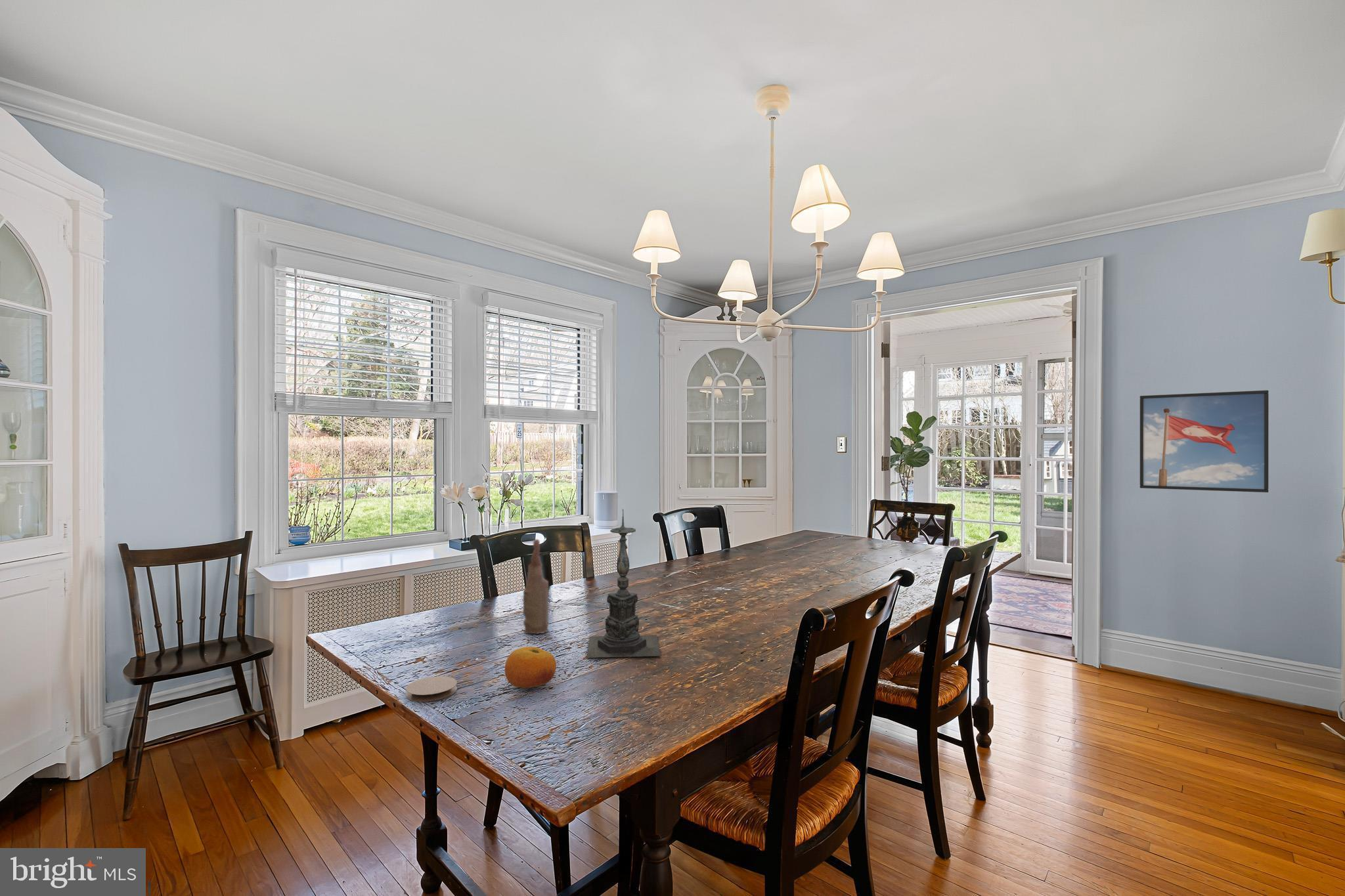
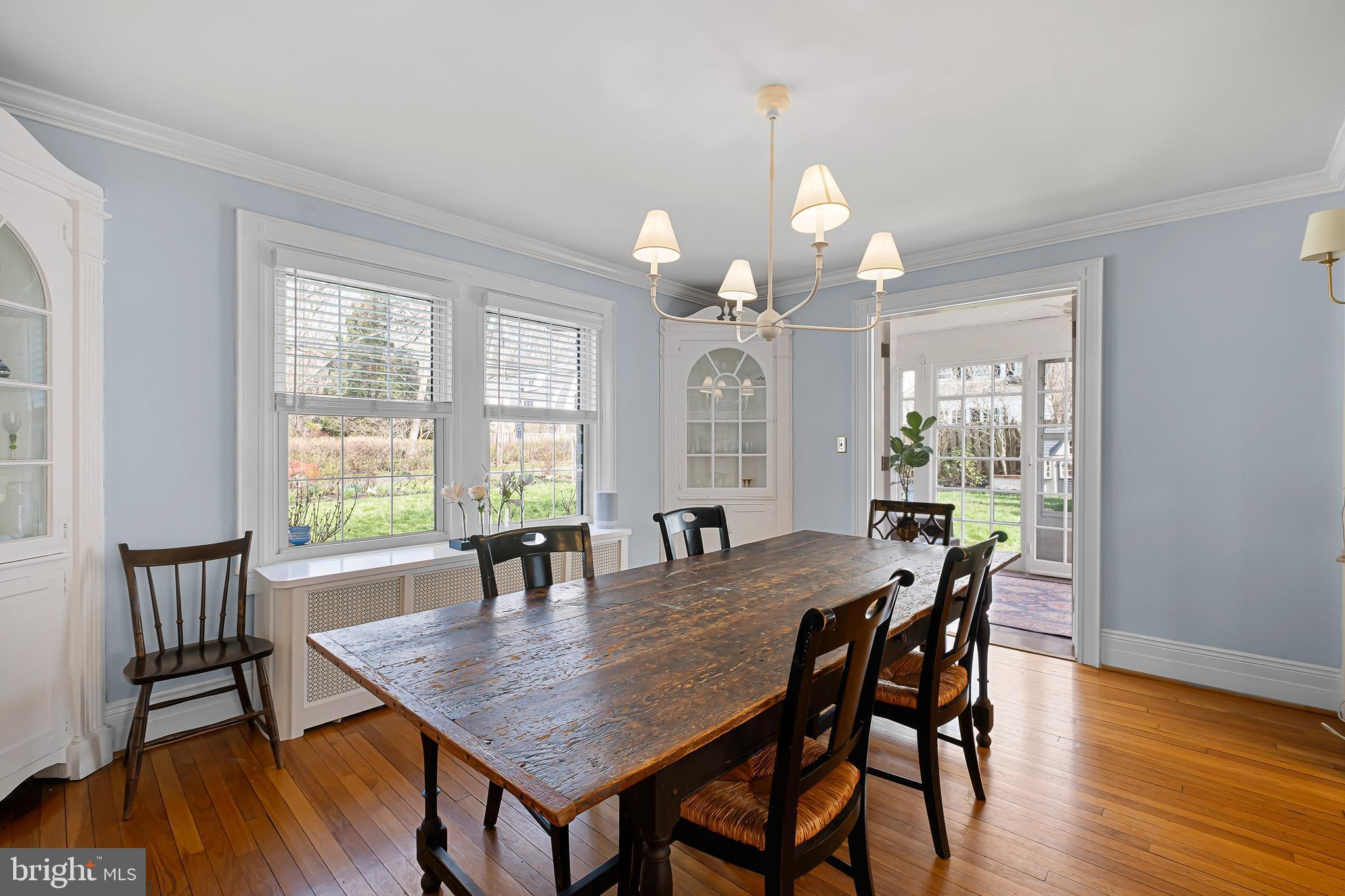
- candle holder (623, 577)
- coaster (431, 688)
- bottle (537, 585)
- fruit (530, 667)
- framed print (1201, 441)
